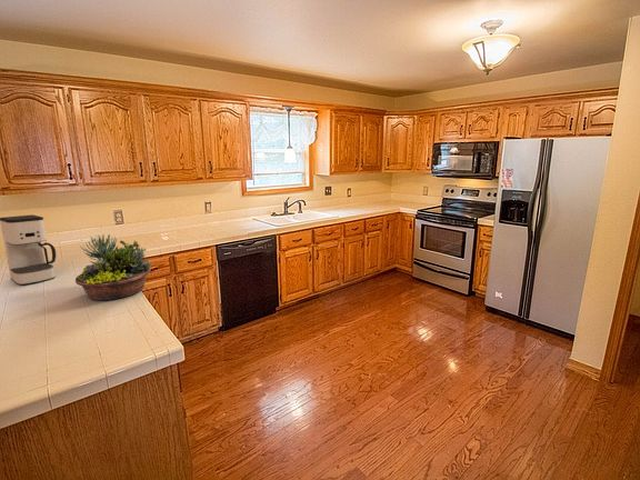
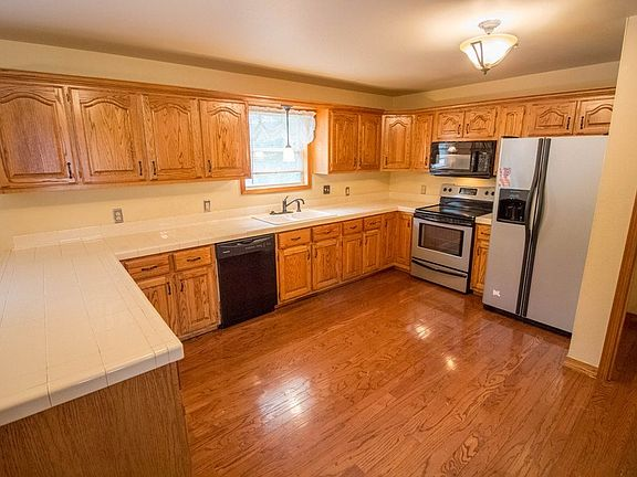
- succulent planter (113, 263)
- coffee maker (31, 248)
